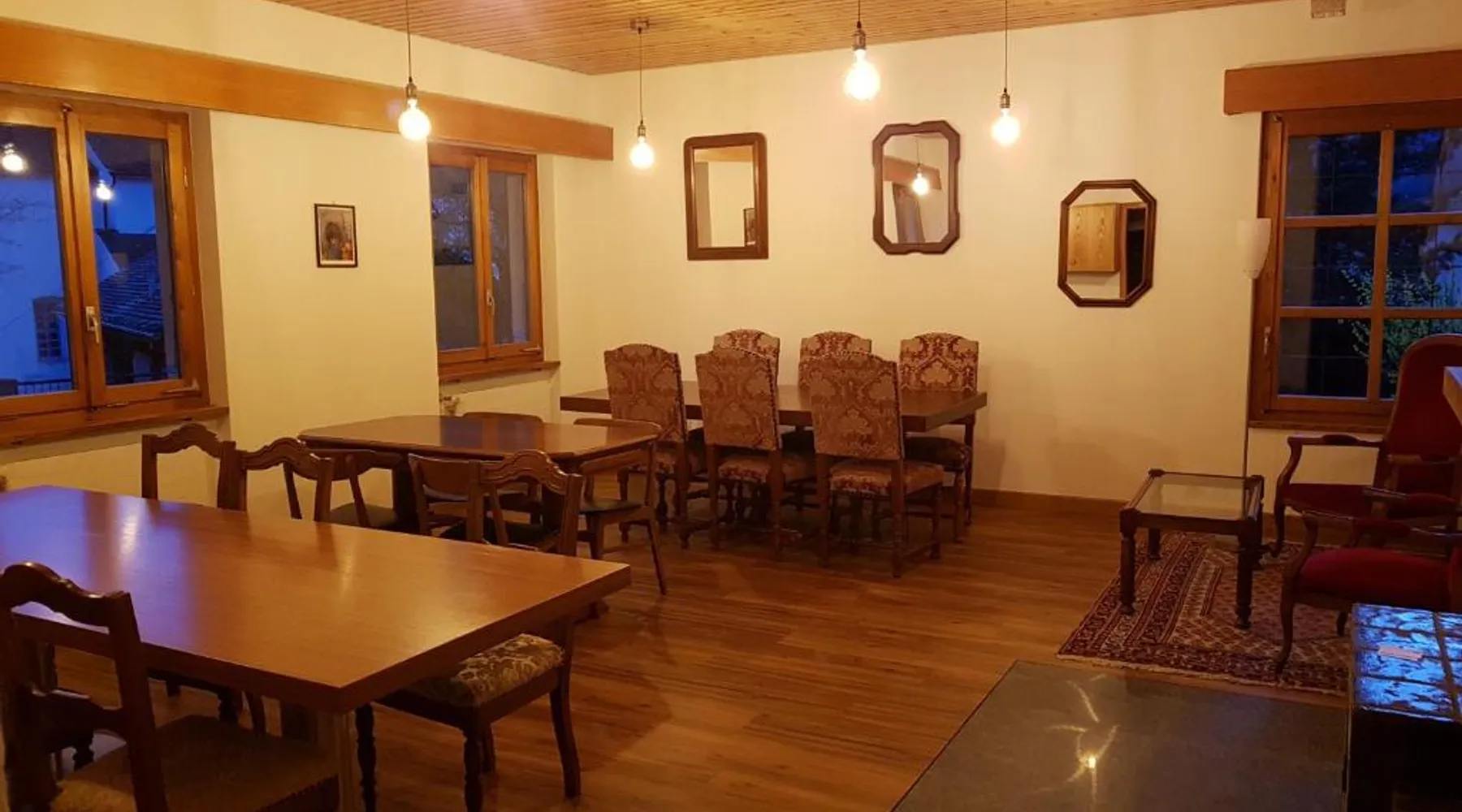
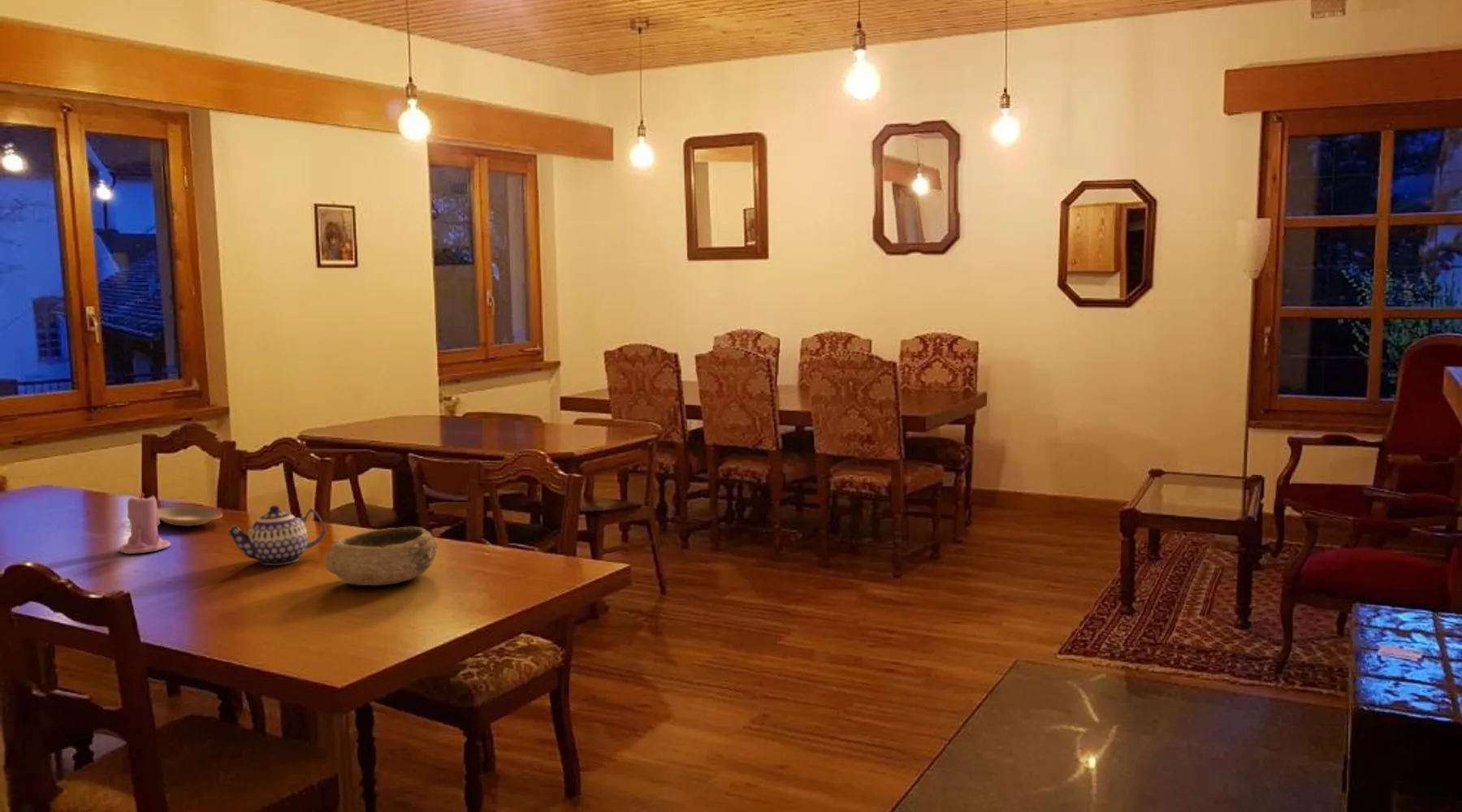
+ plate (185, 516)
+ teapot (278, 533)
+ candle (142, 518)
+ bowl (383, 557)
